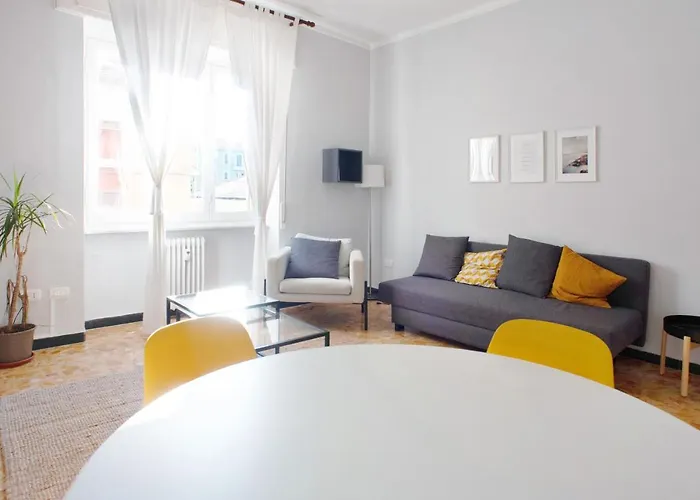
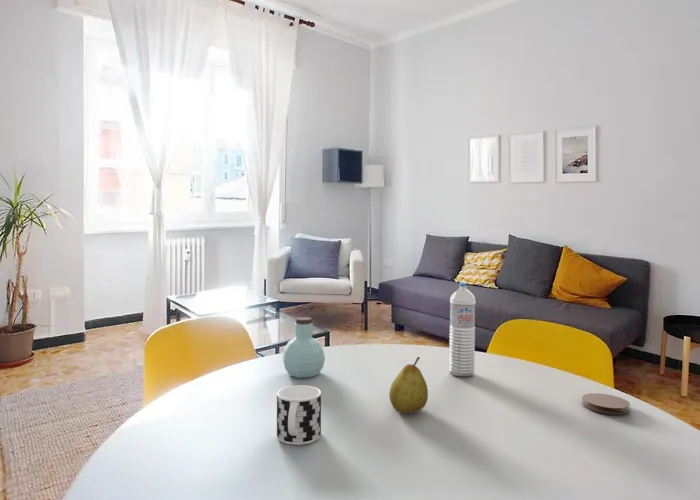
+ coaster (605, 403)
+ cup (297, 416)
+ jar (303, 345)
+ water bottle (462, 328)
+ fruit (408, 384)
